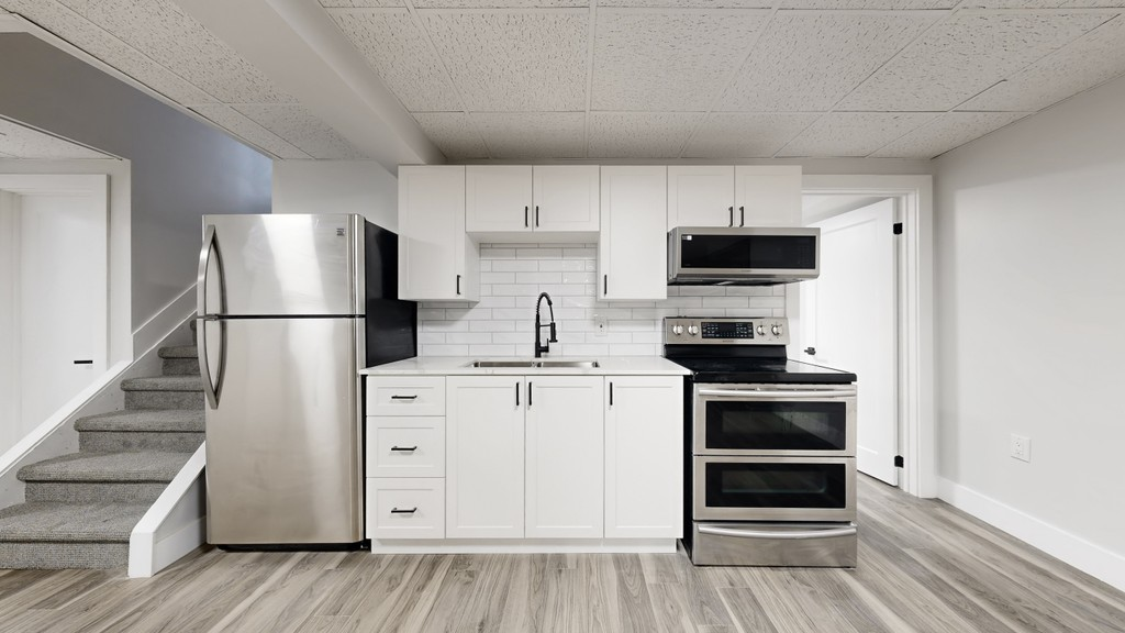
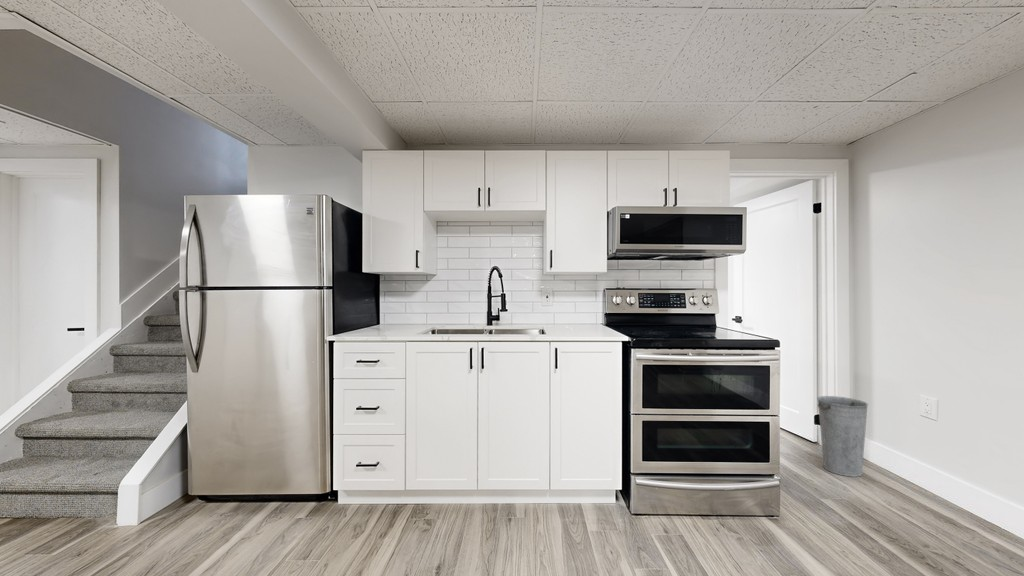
+ bucket (842, 435)
